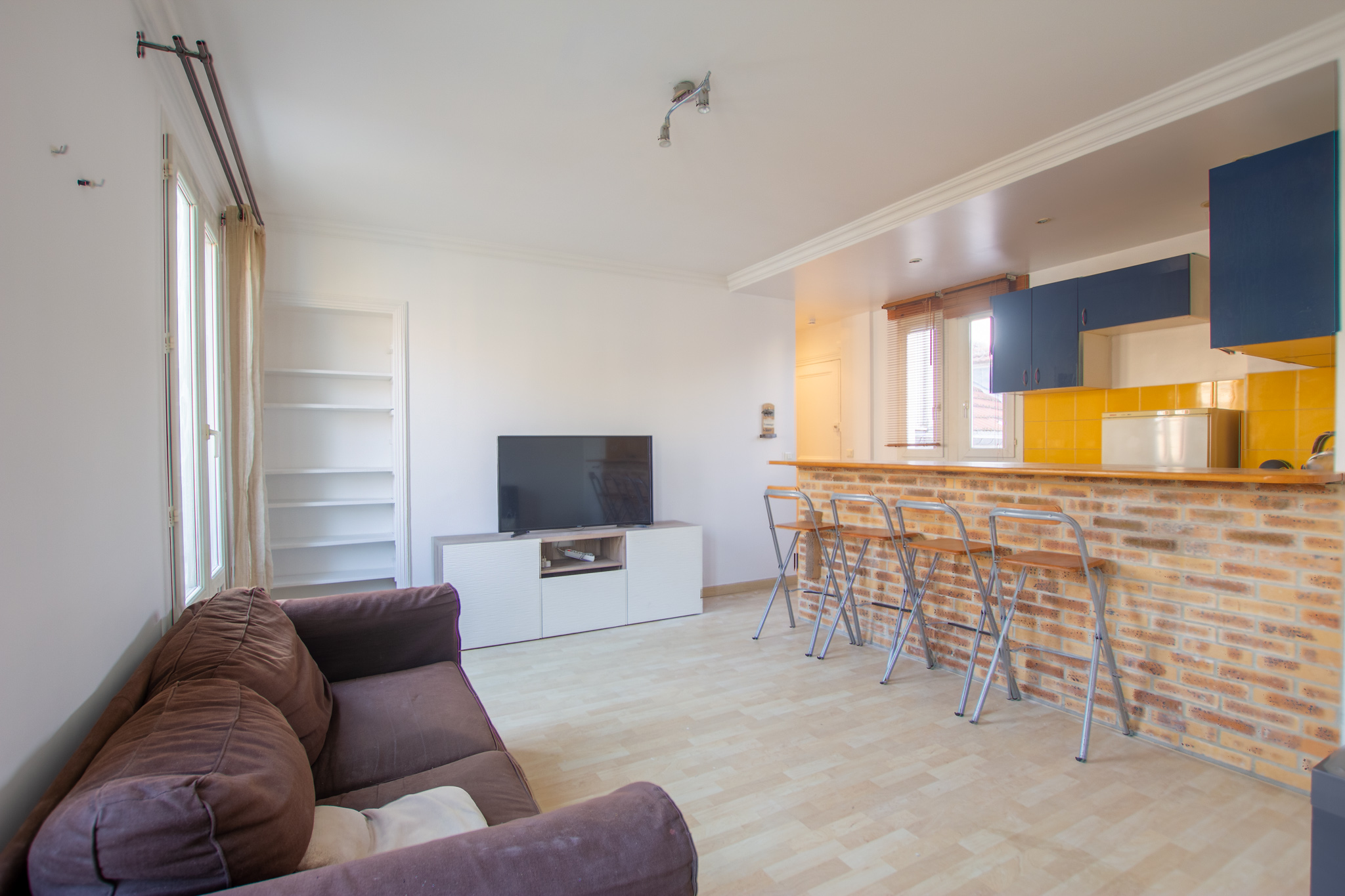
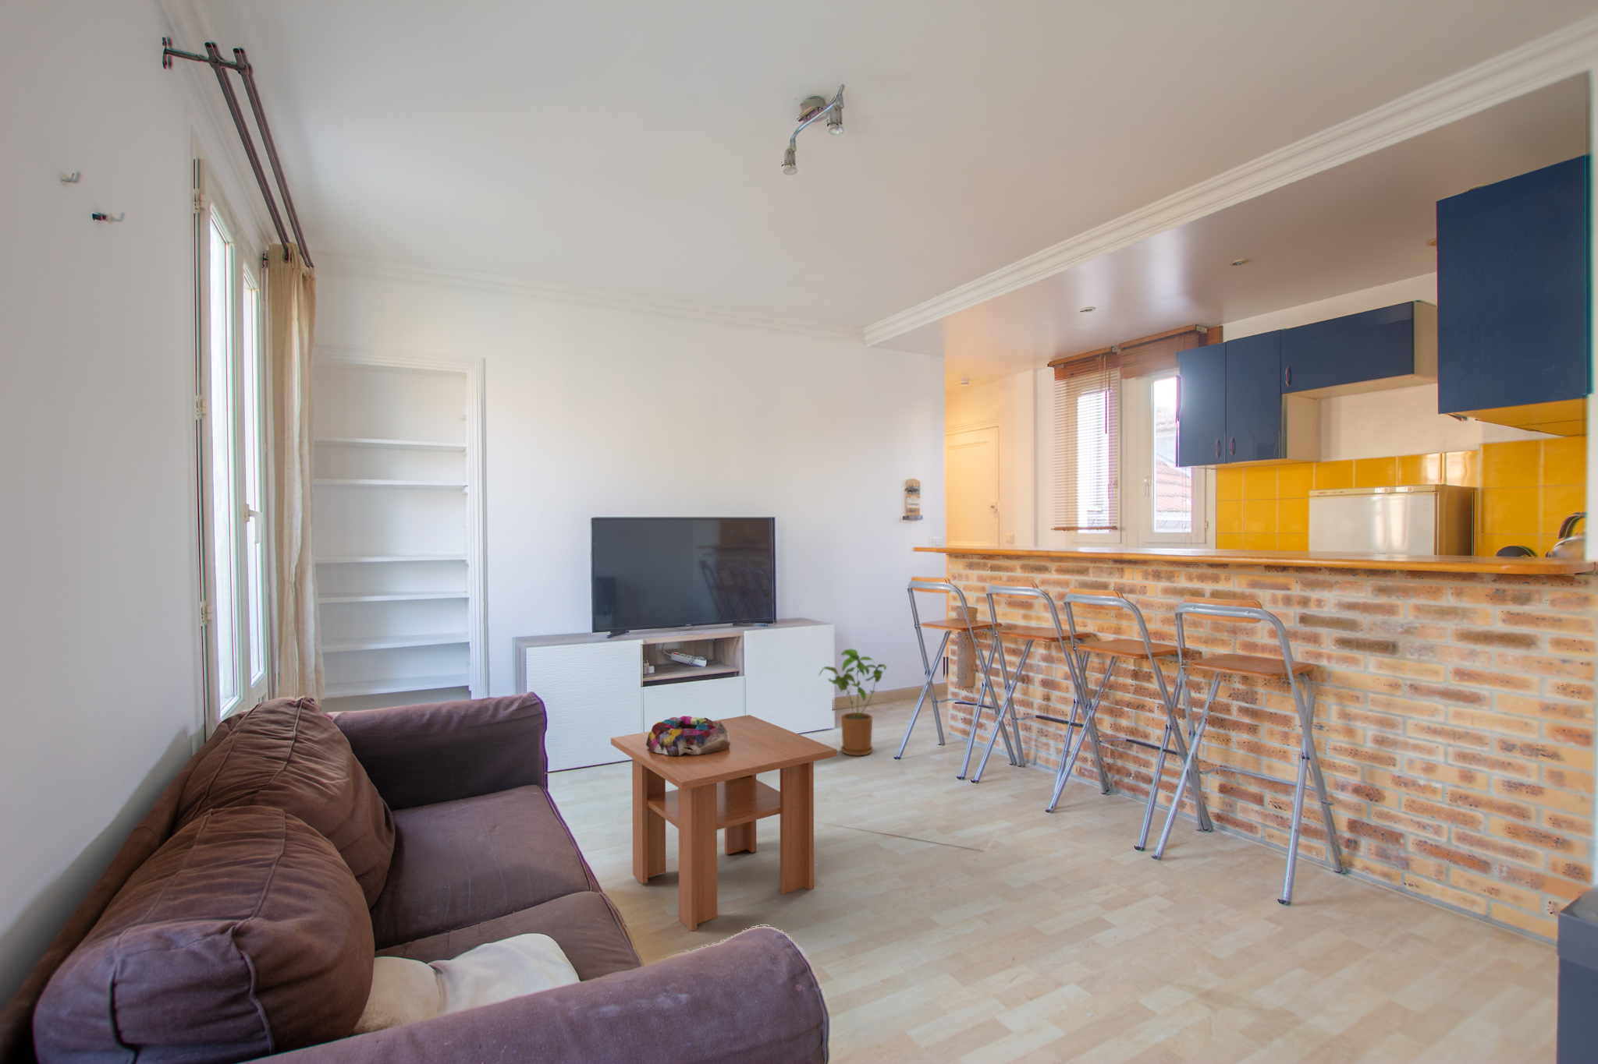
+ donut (689, 732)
+ house plant (852, 701)
+ coffee table (721, 812)
